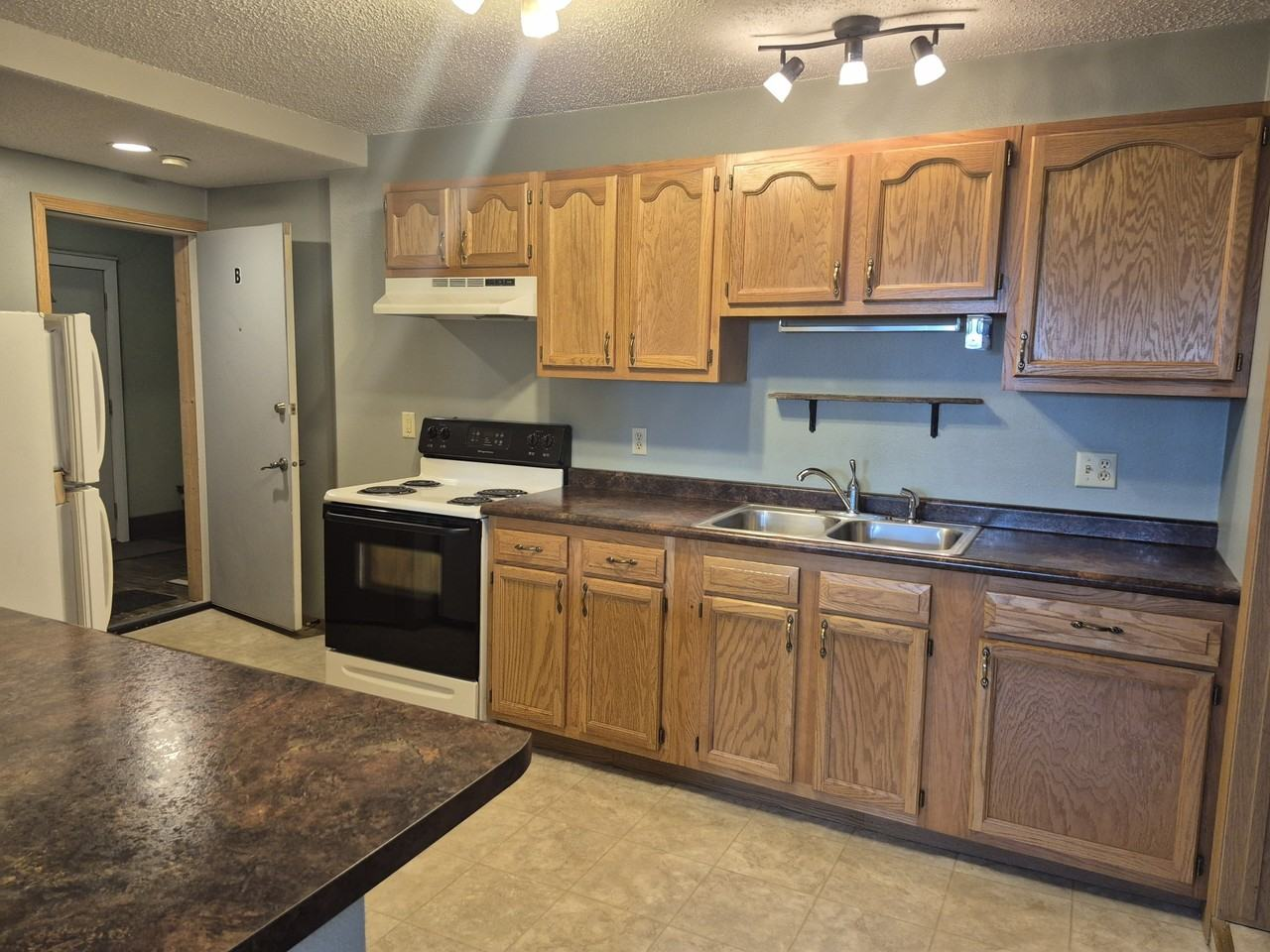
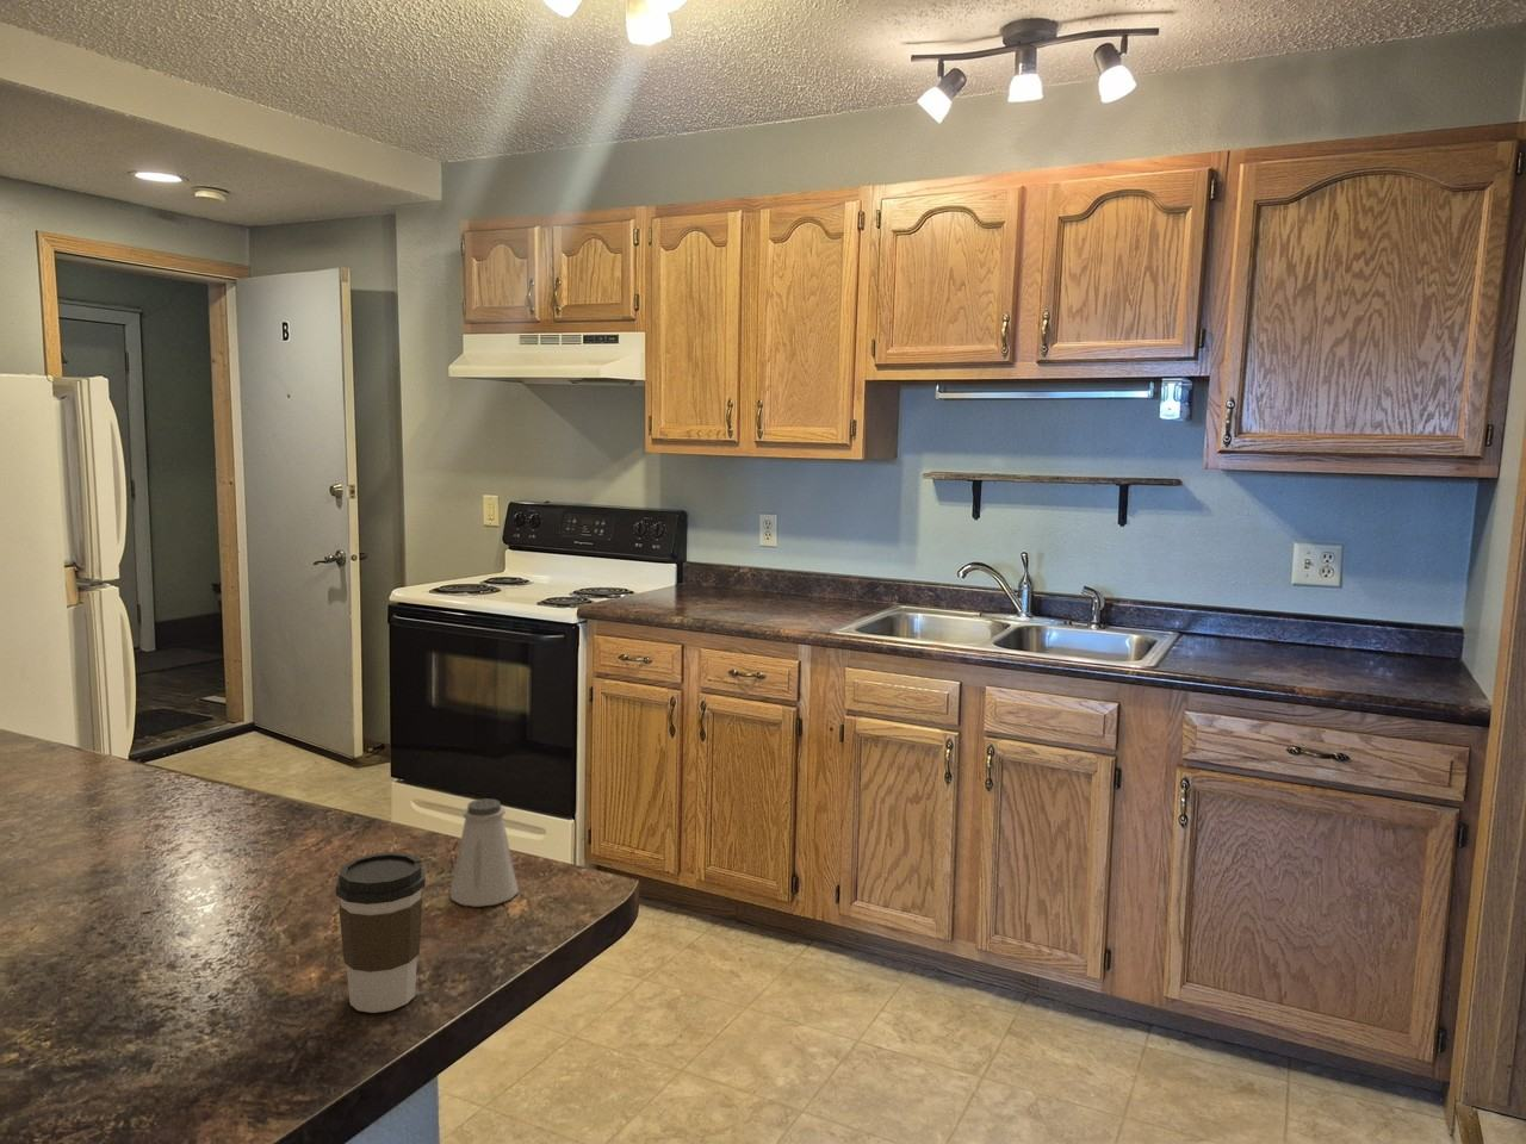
+ saltshaker (484, 847)
+ coffee cup (382, 931)
